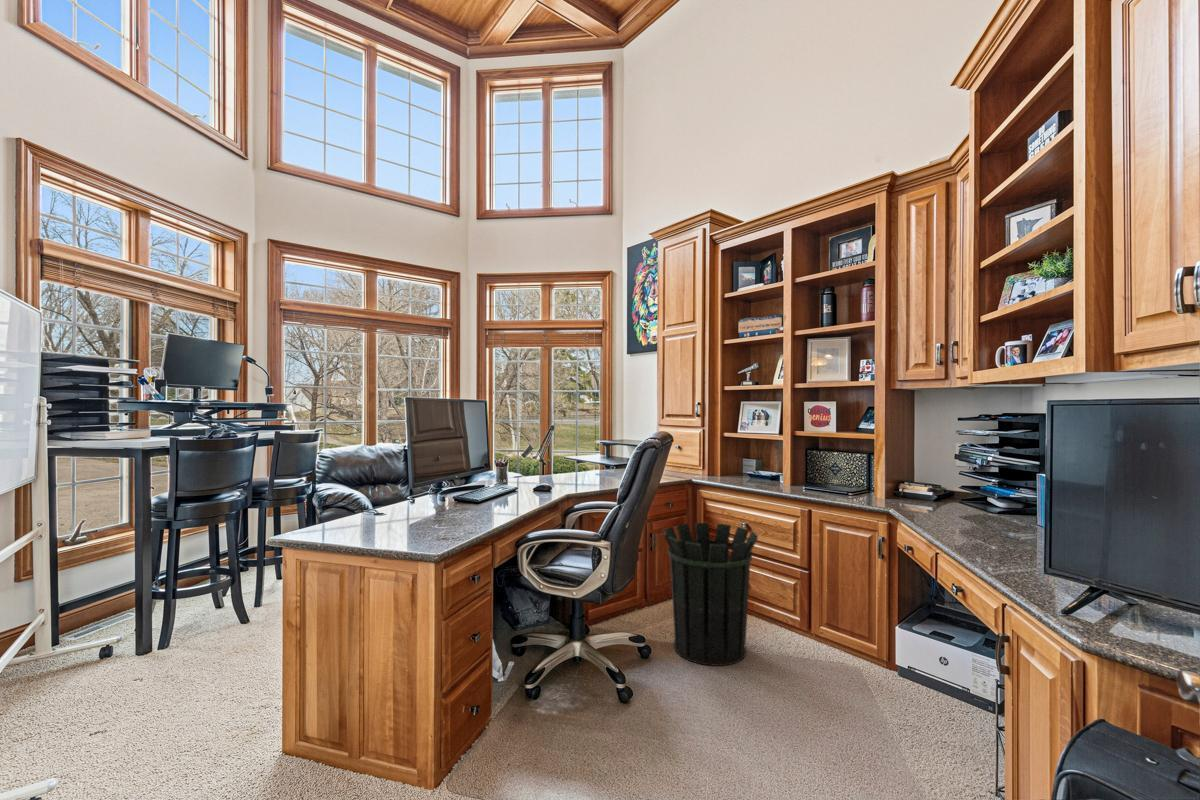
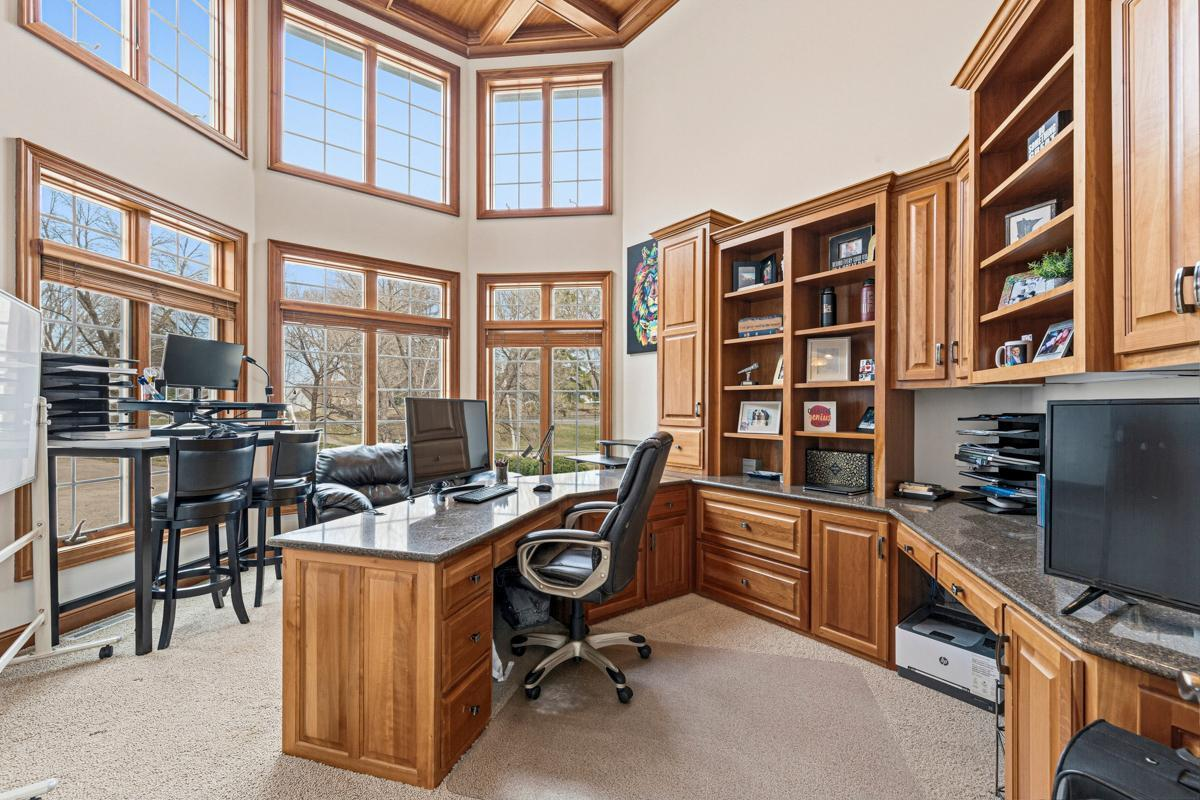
- waste bin (709, 590)
